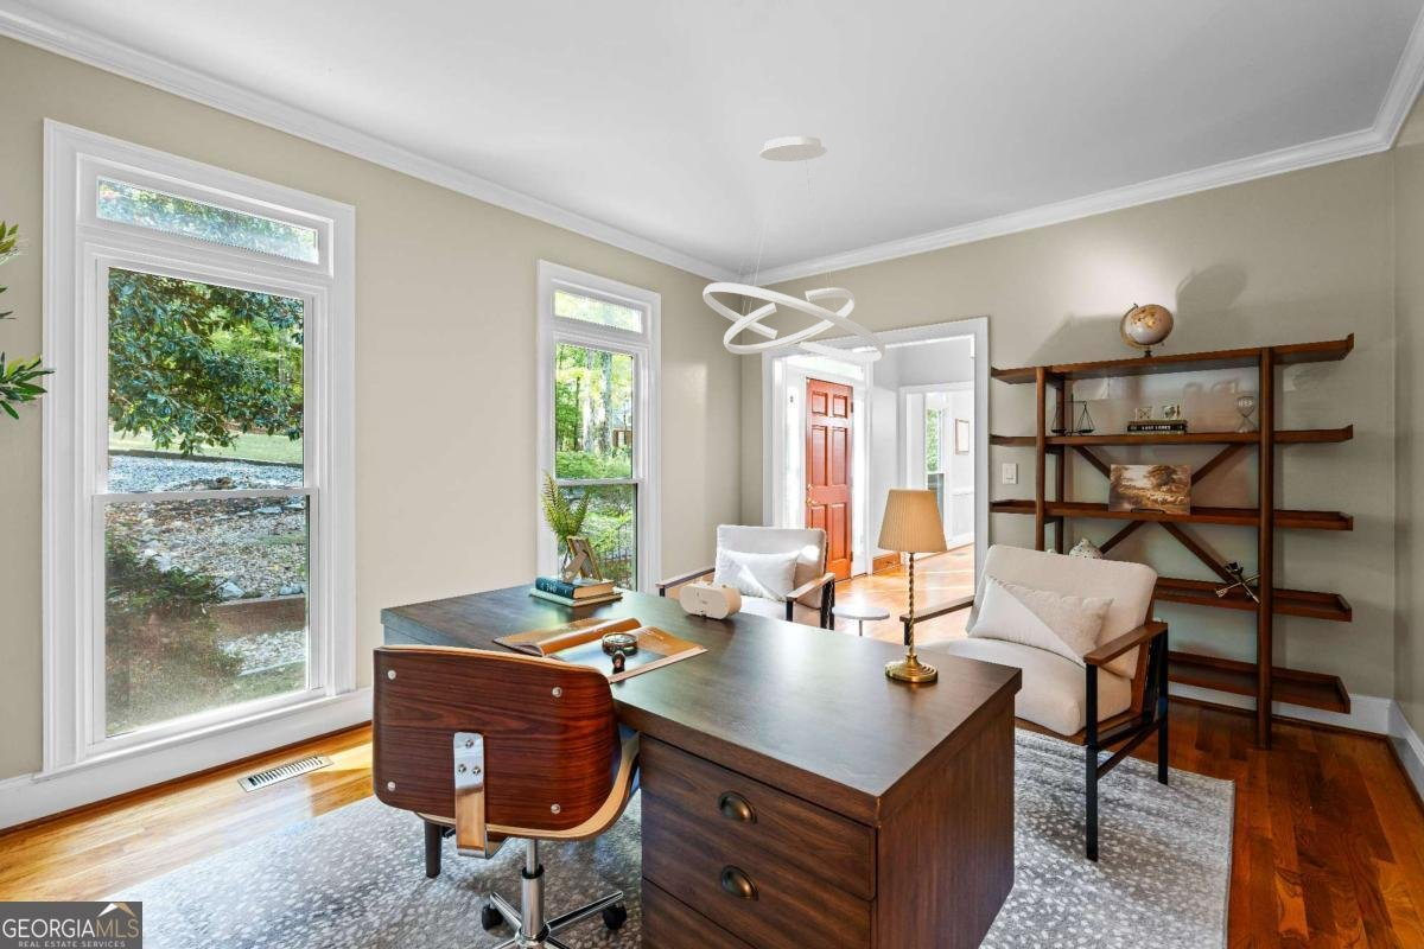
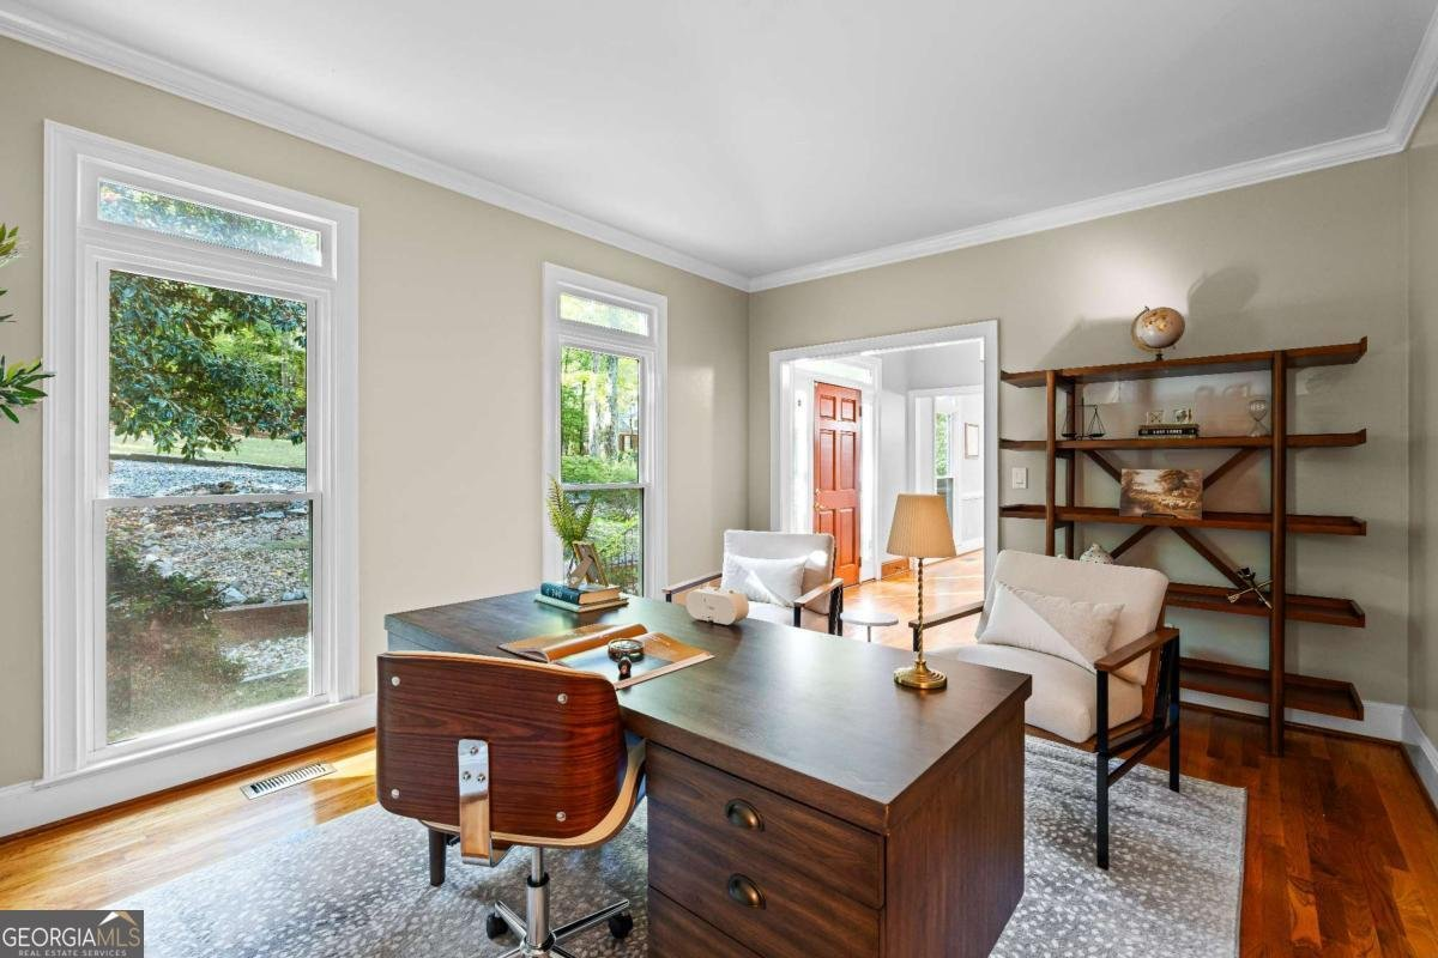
- ceiling light fixture (815, 242)
